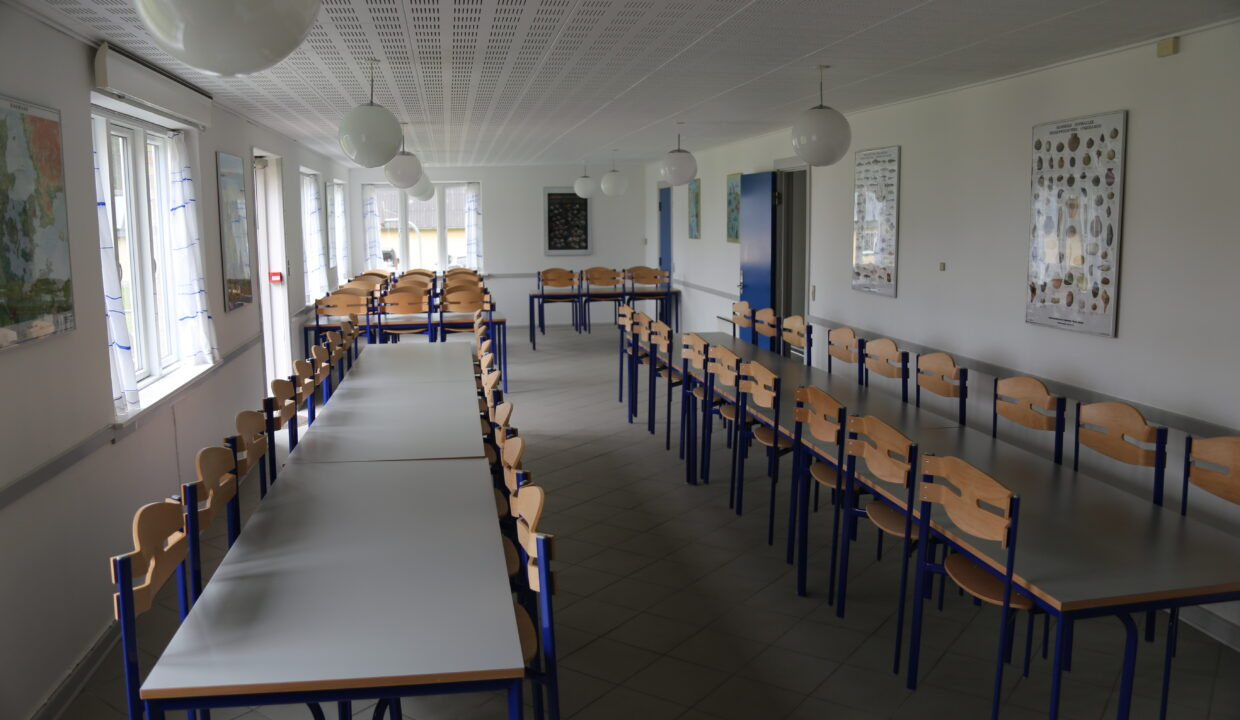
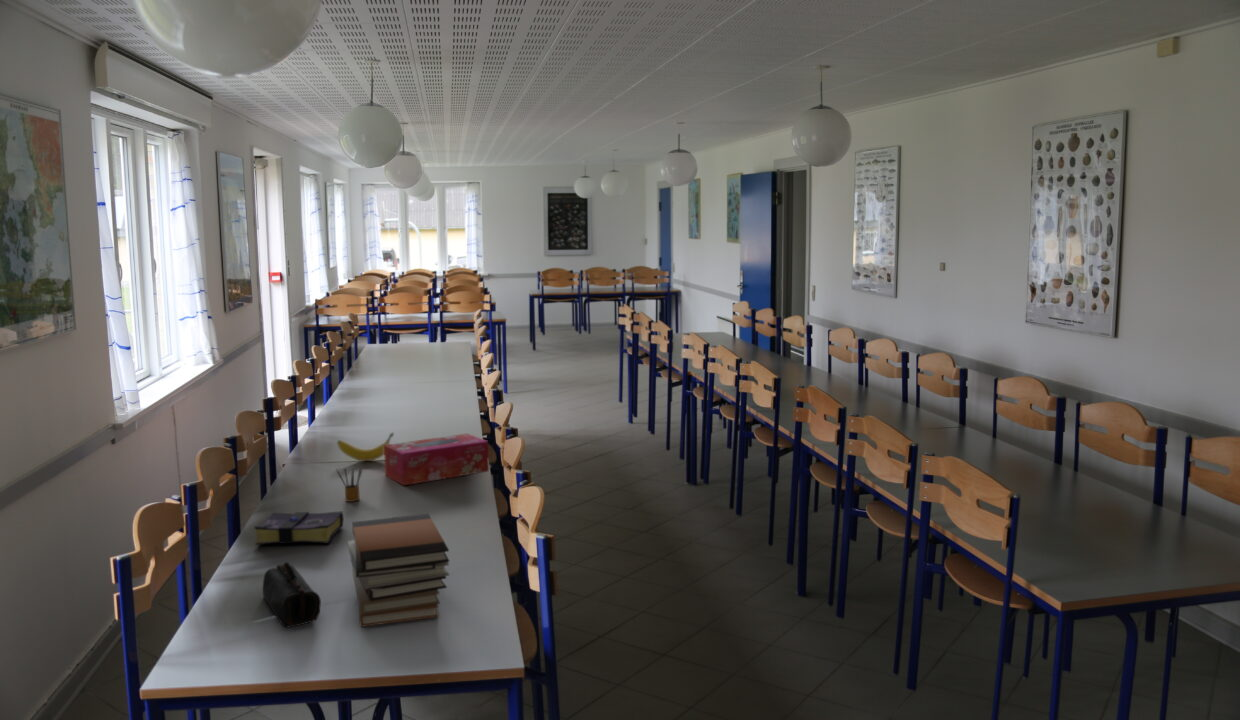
+ pencil box (351, 483)
+ tissue box (436, 458)
+ pencil case (290, 585)
+ banana (365, 449)
+ book (300, 526)
+ book stack (397, 566)
